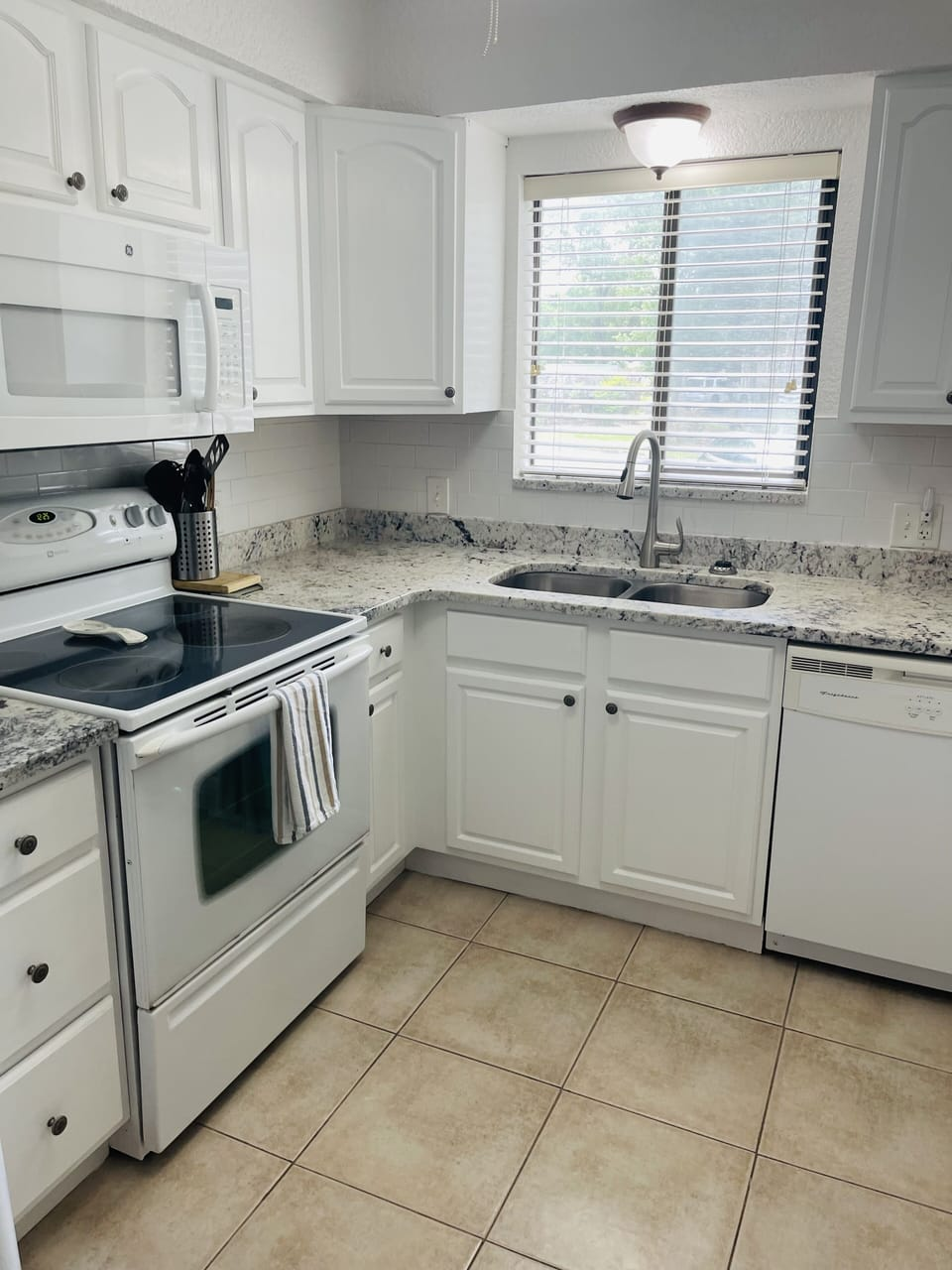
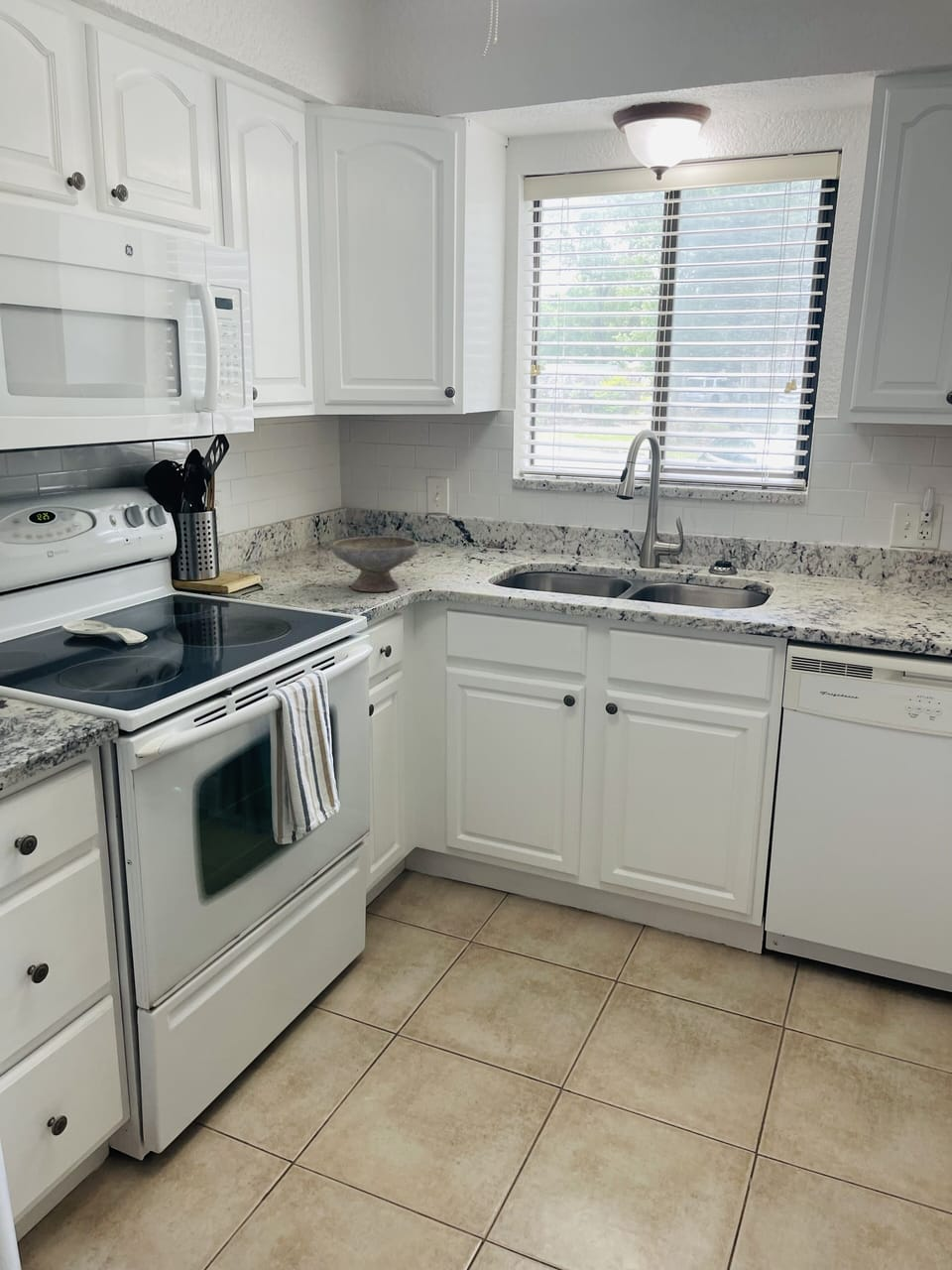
+ bowl (375, 565)
